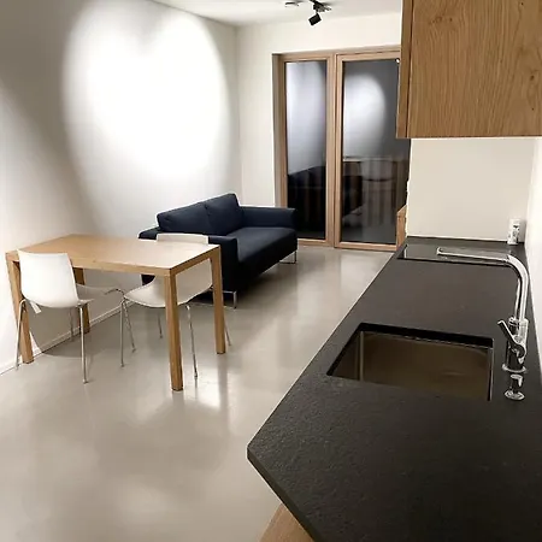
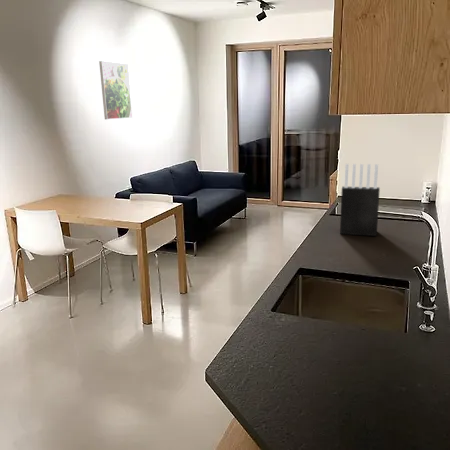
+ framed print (116, 91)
+ knife block (360, 198)
